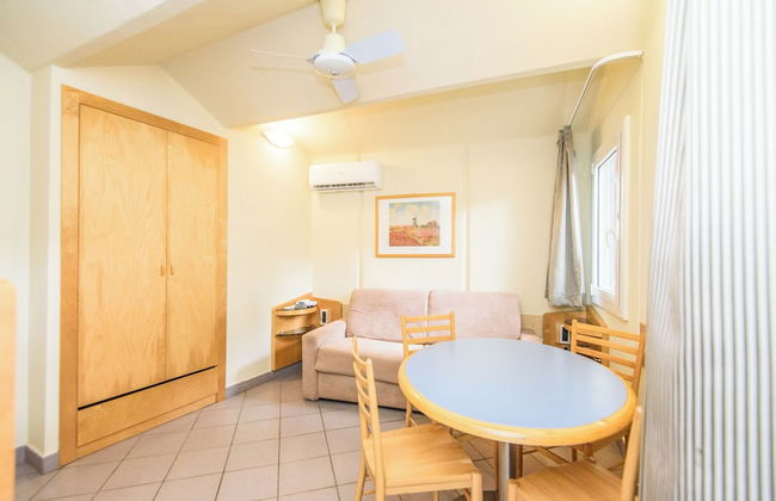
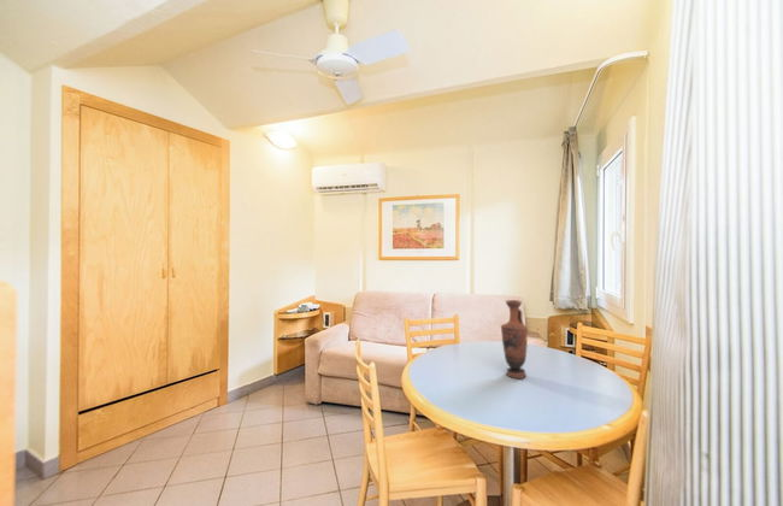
+ vase (513, 337)
